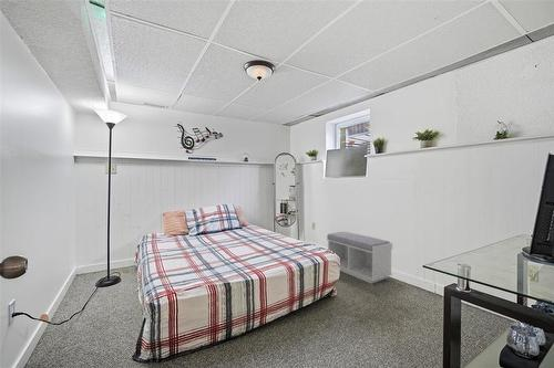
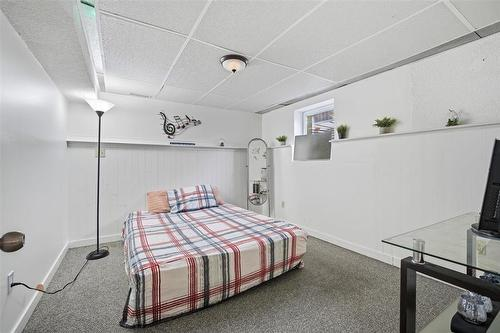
- bench (357, 254)
